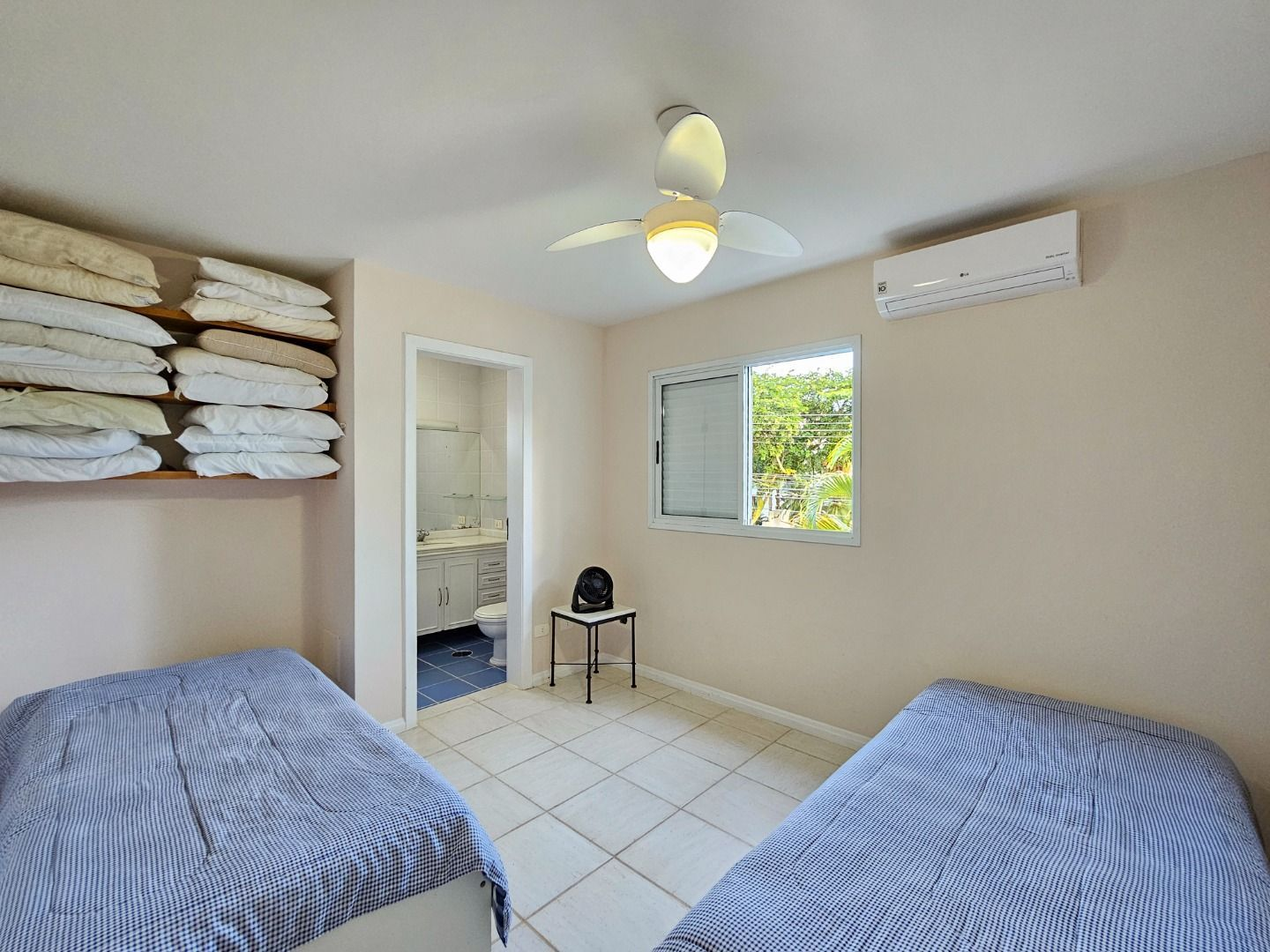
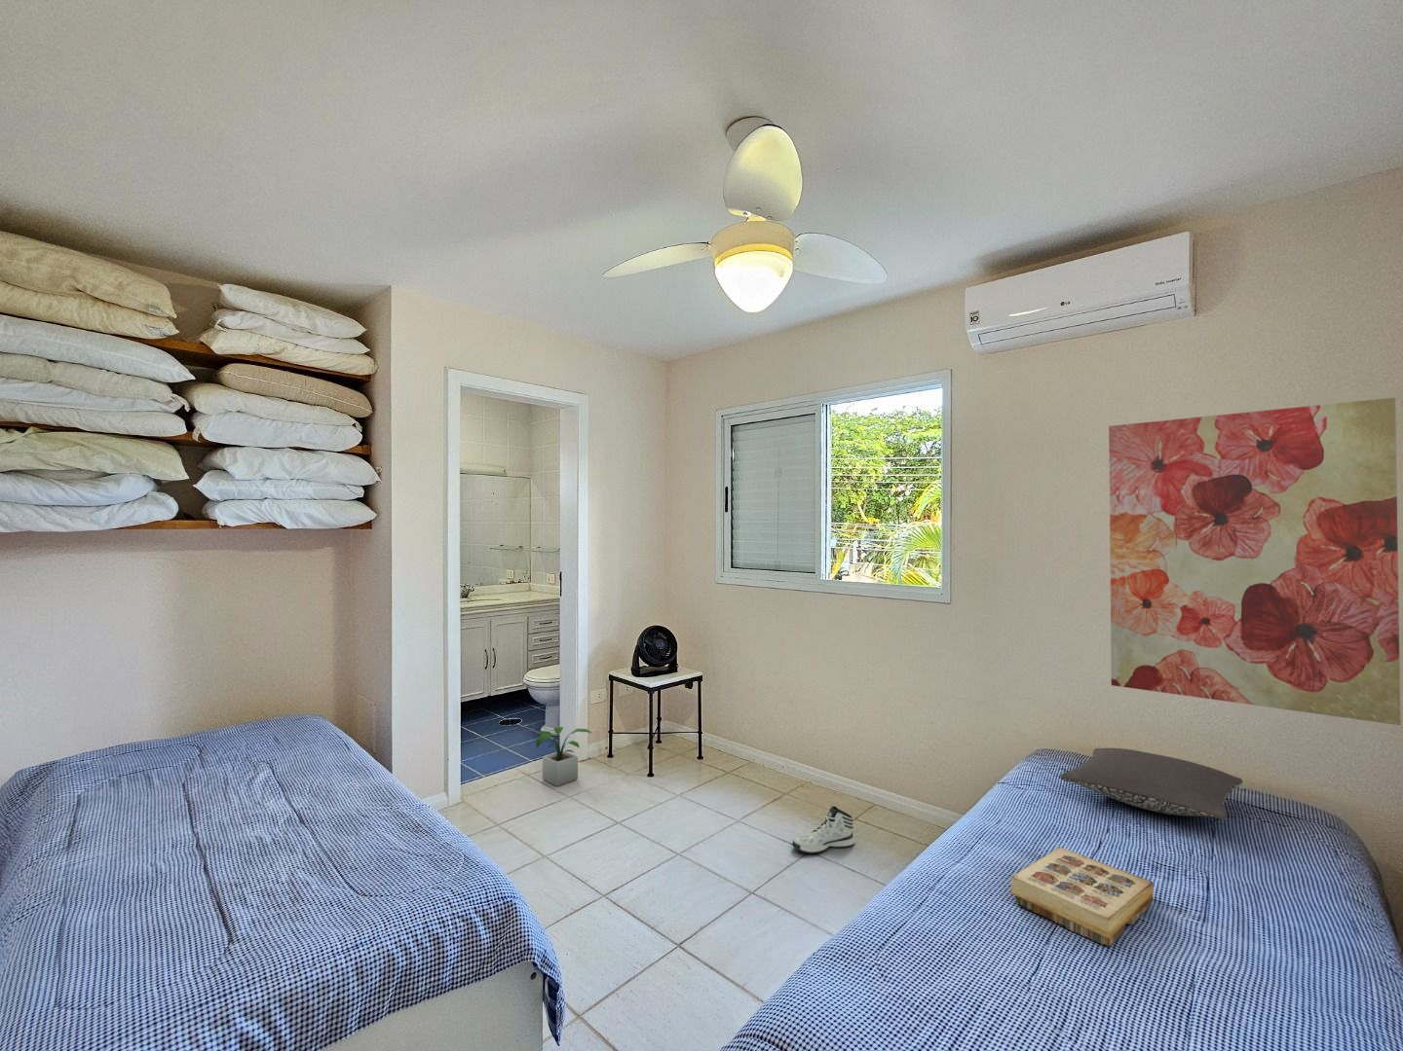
+ wall art (1237, 558)
+ sneaker (822, 826)
+ book (1077, 888)
+ pillow (1151, 778)
+ potted plant (557, 754)
